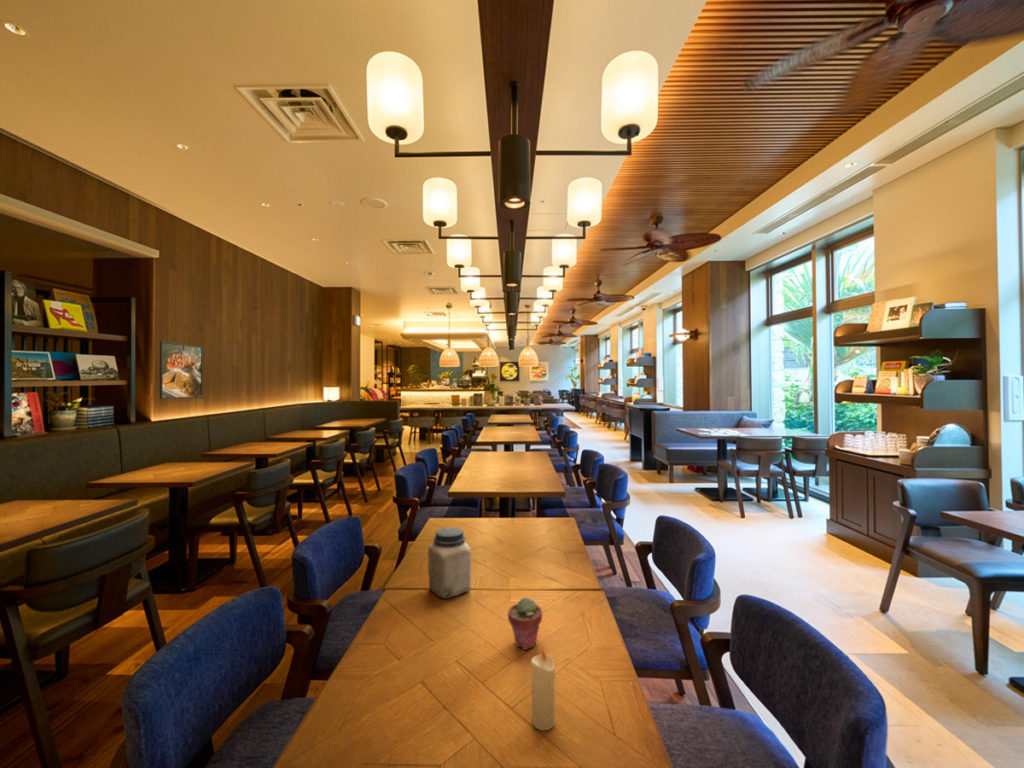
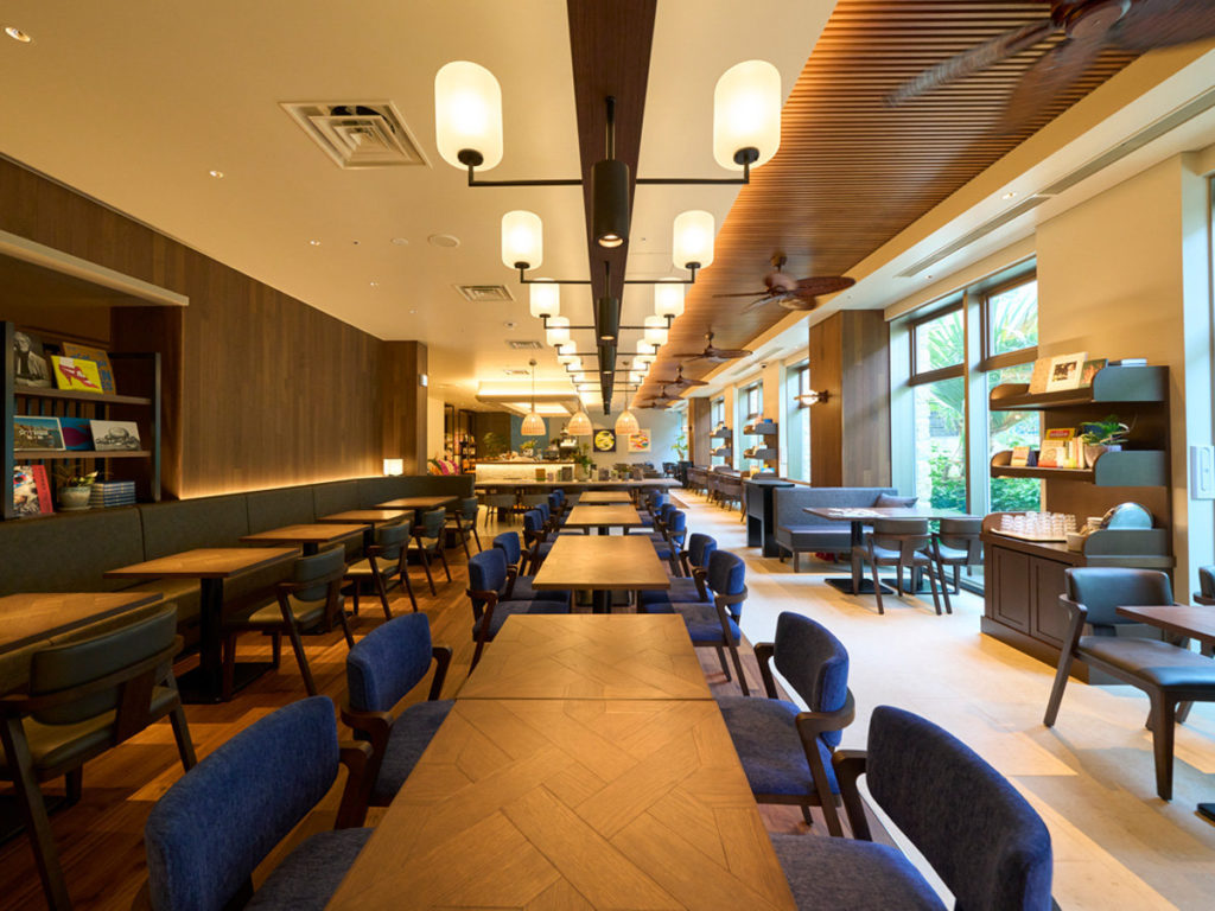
- potted succulent (525, 619)
- candle (543, 684)
- jar (449, 560)
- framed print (182, 371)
